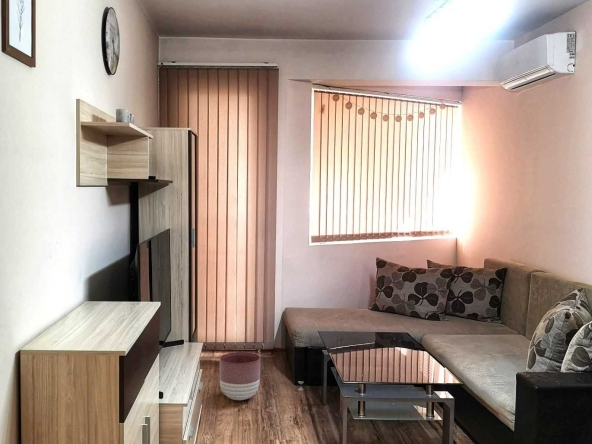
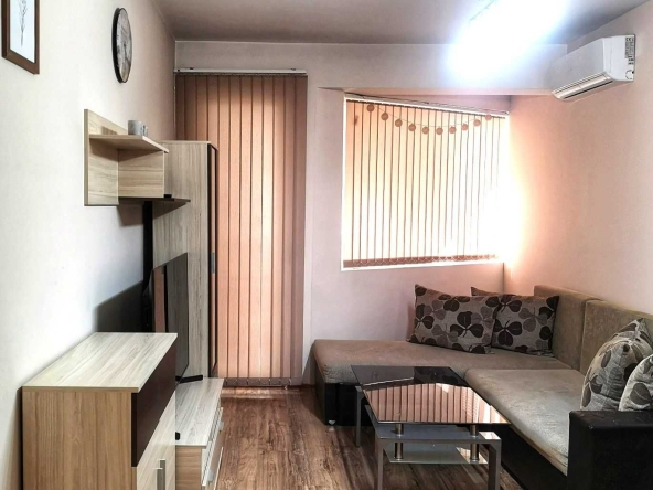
- planter (239, 377)
